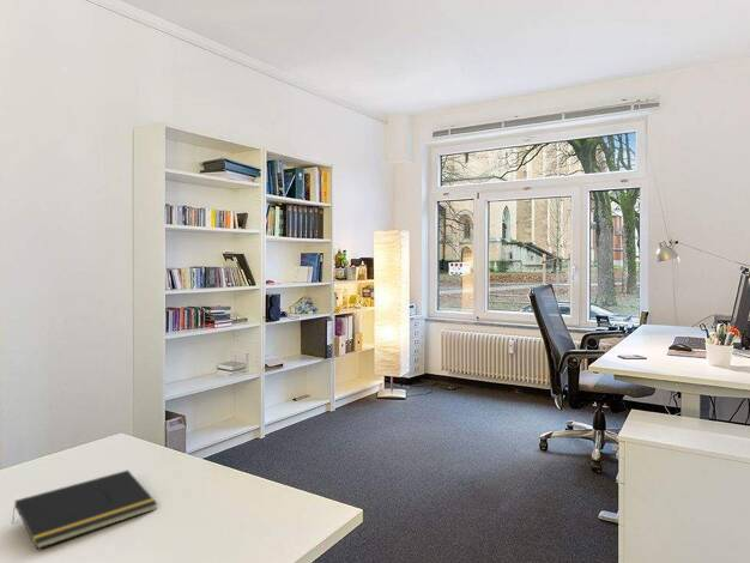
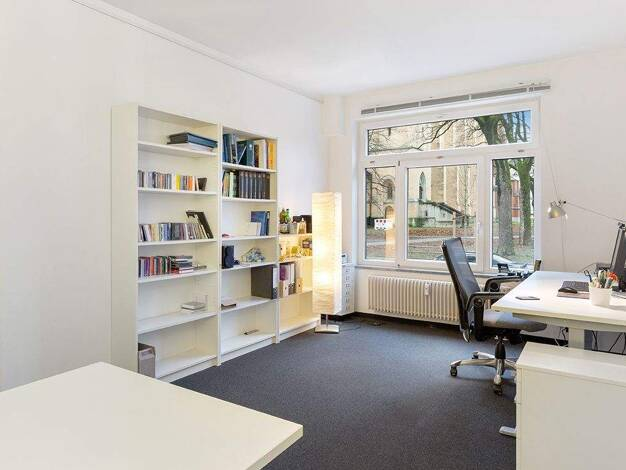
- notepad (87, 504)
